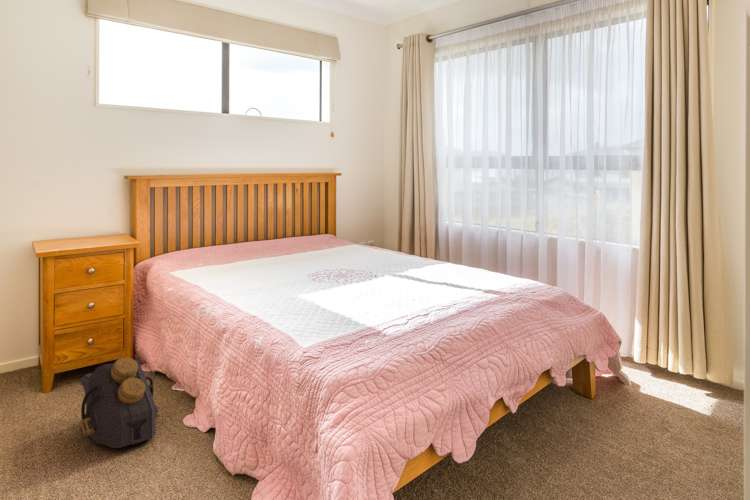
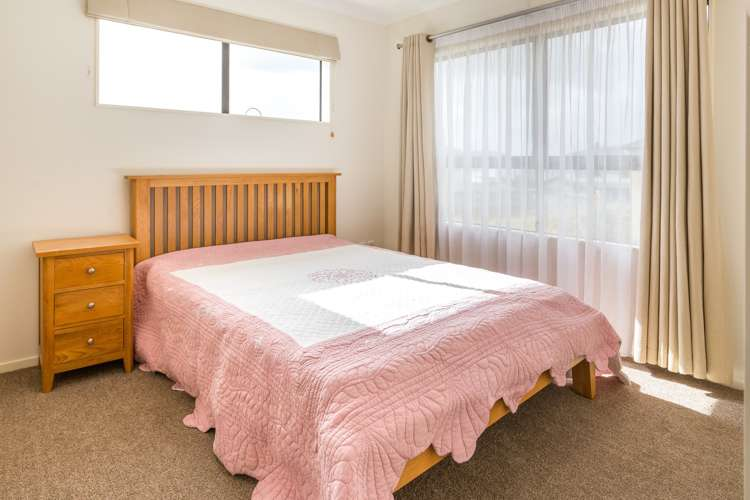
- backpack (119, 393)
